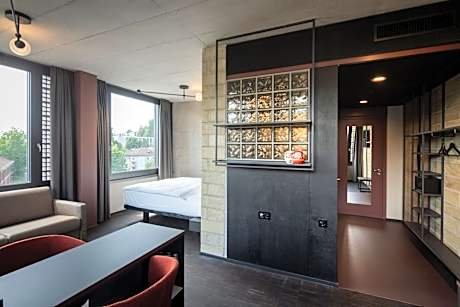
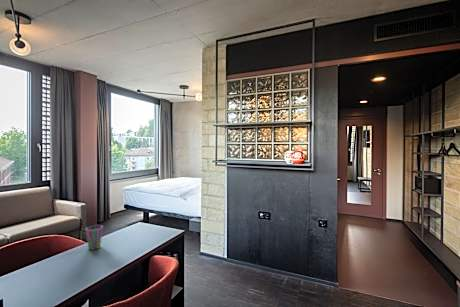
+ cup (94, 237)
